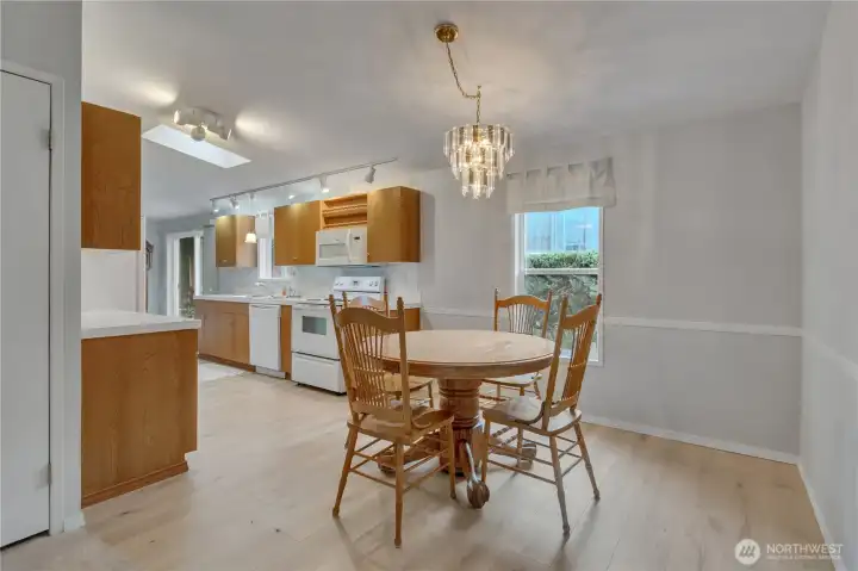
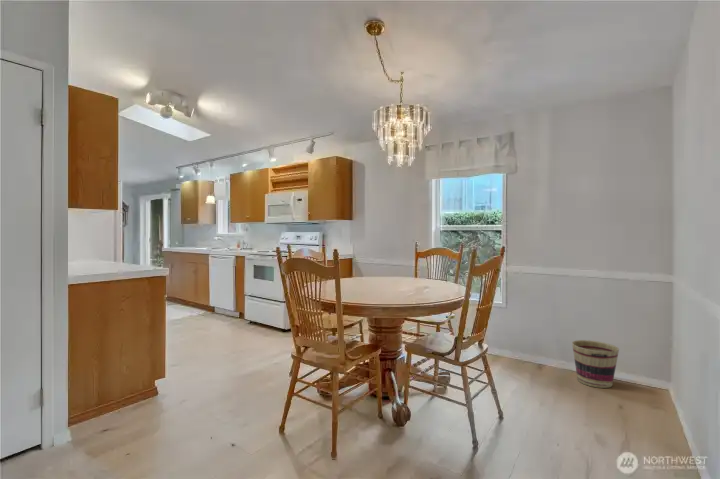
+ basket (594, 363)
